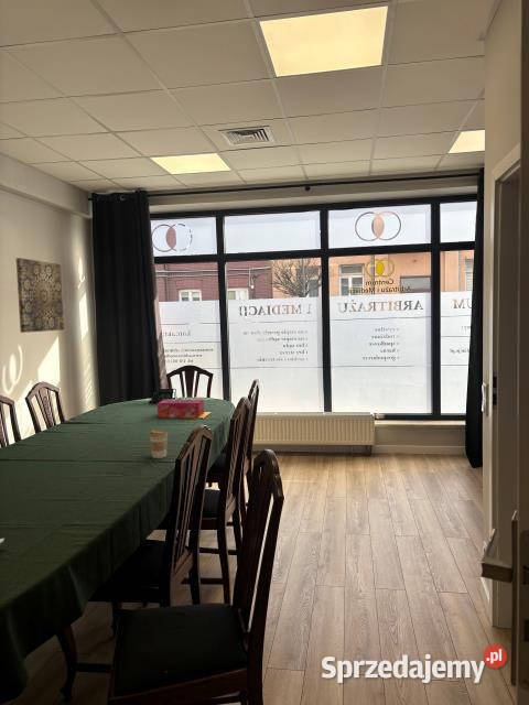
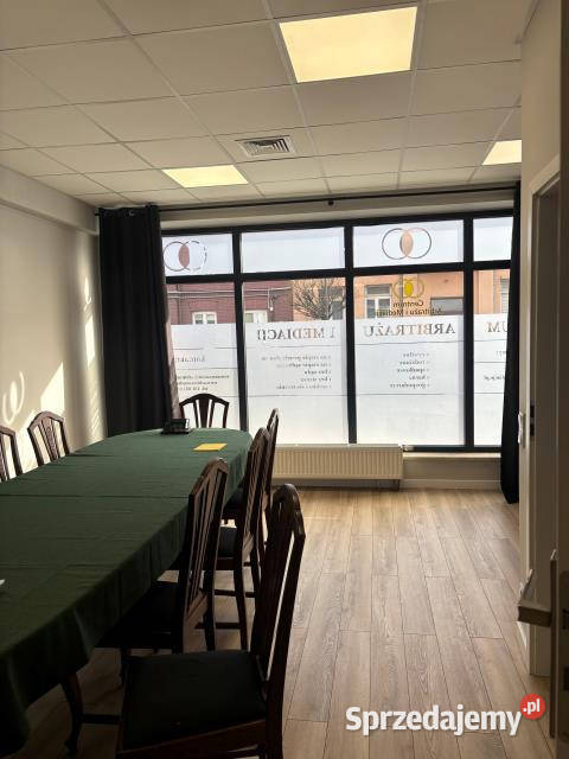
- wall art (41, 296)
- tissue box (181, 408)
- coffee cup (159, 443)
